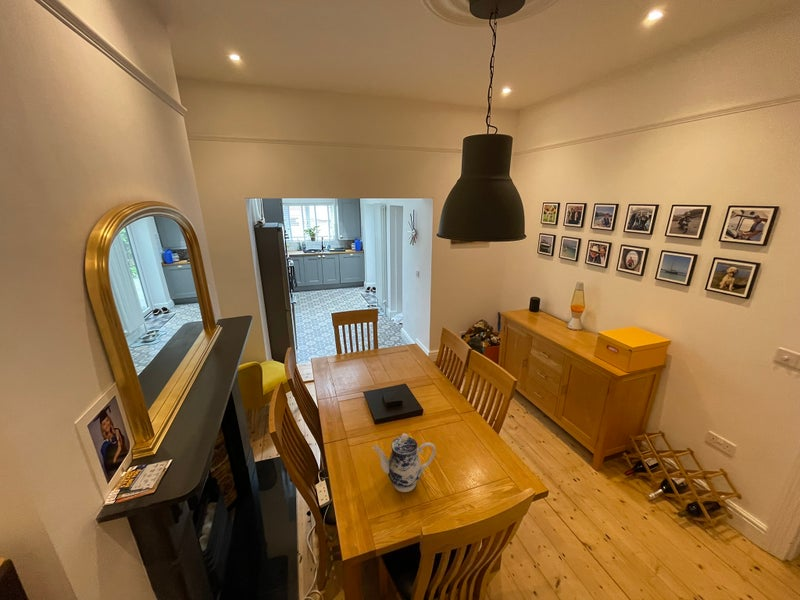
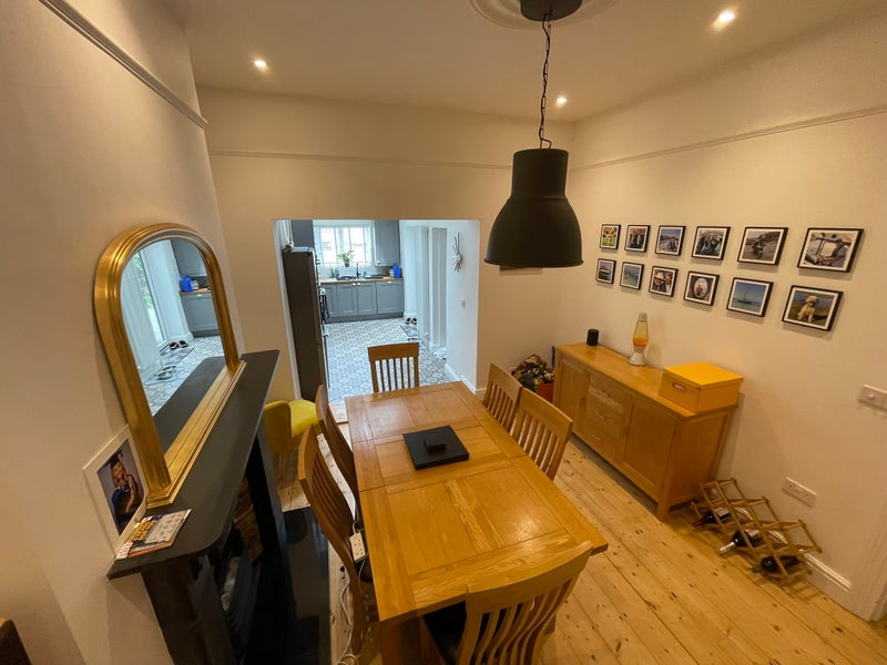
- teapot (404, 458)
